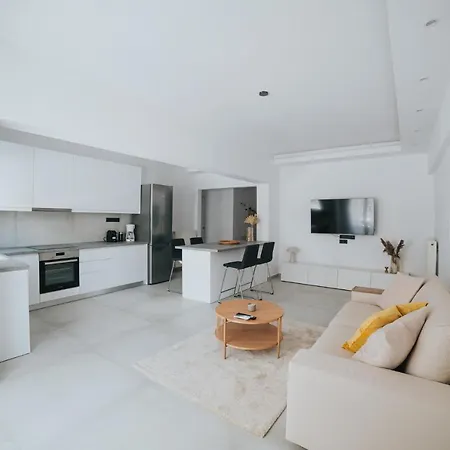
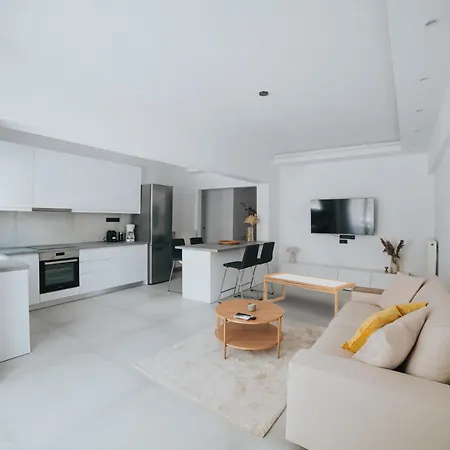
+ coffee table (306, 288)
